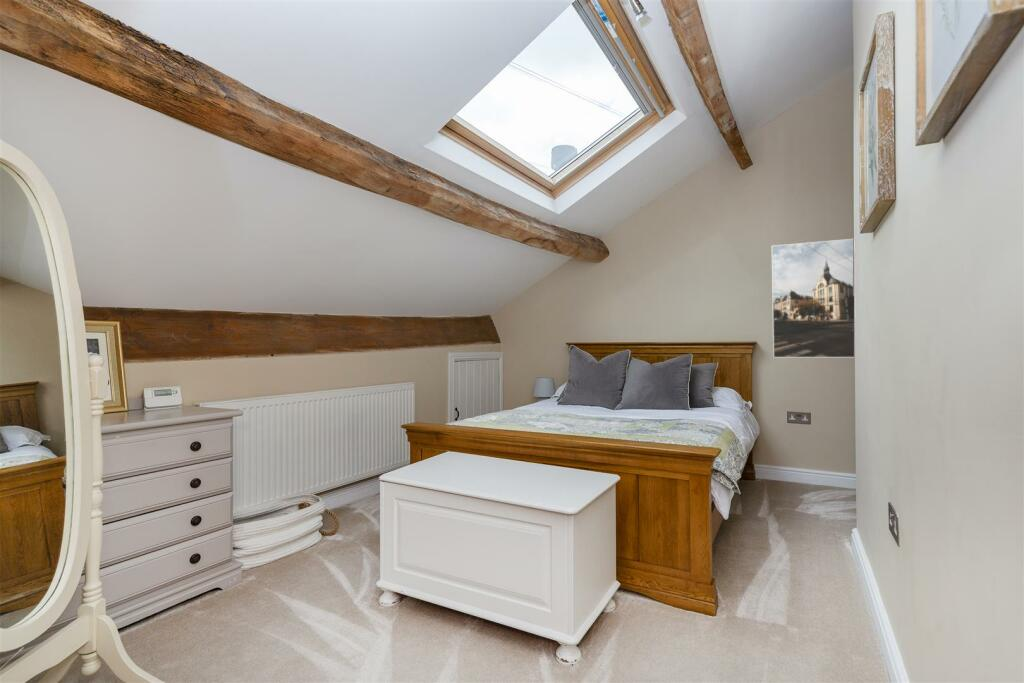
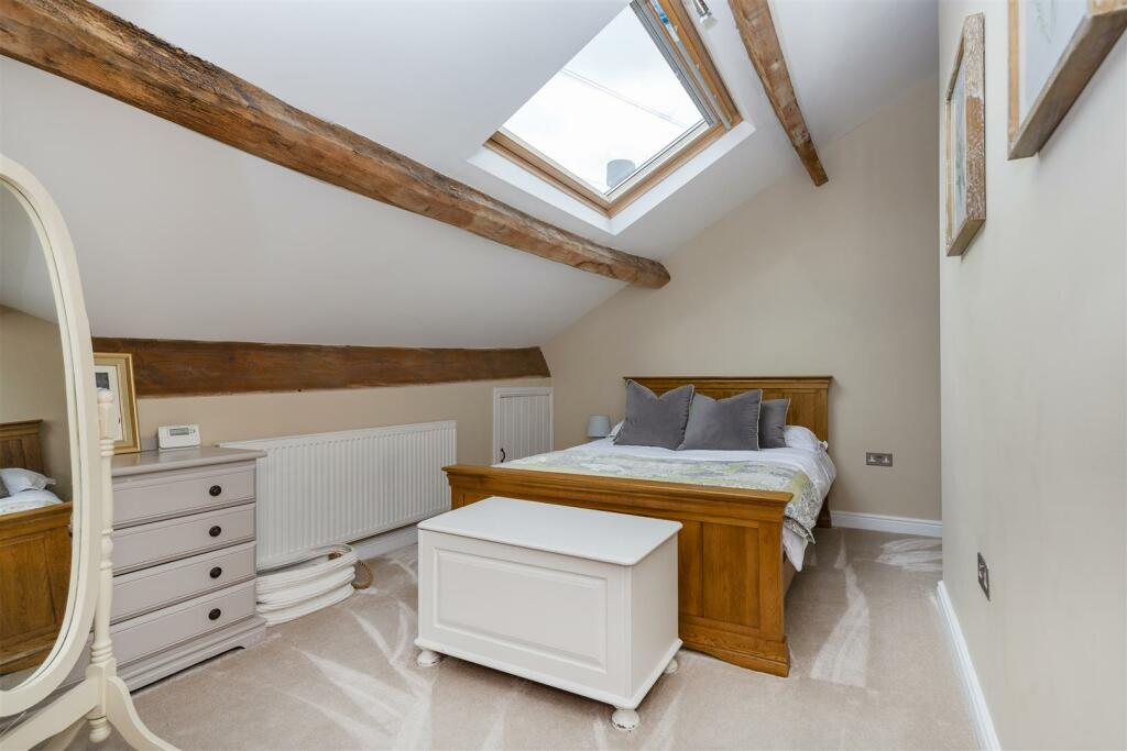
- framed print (812, 300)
